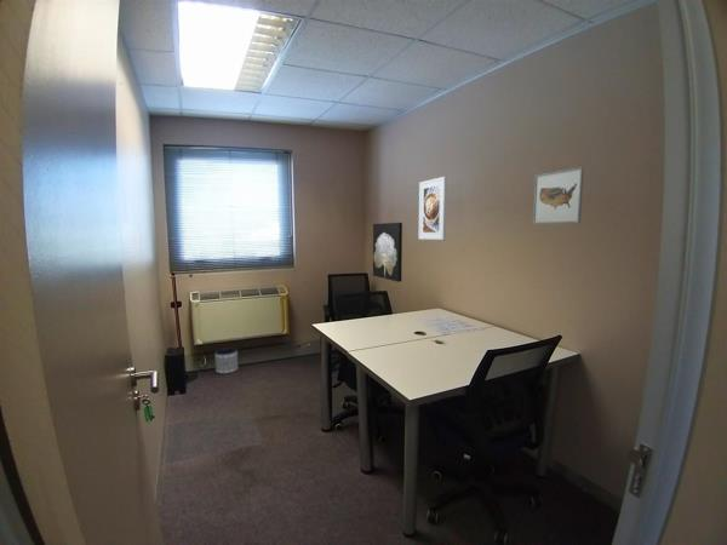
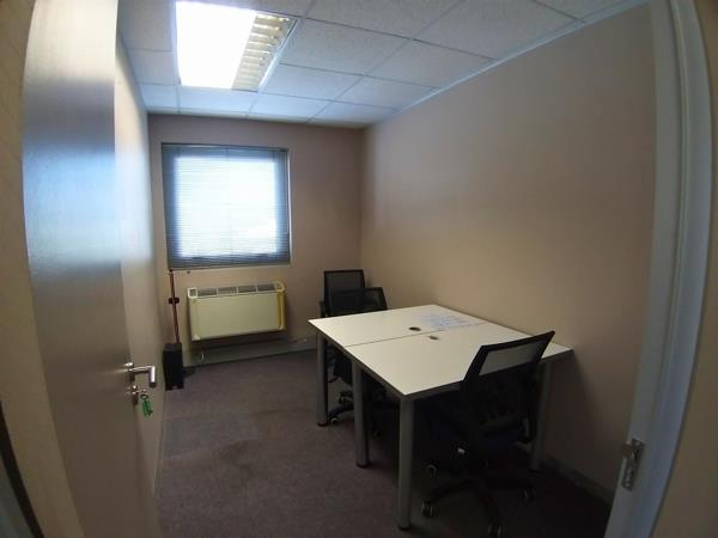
- planter (227, 360)
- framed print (431, 210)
- wall art (556, 197)
- wall art (387, 251)
